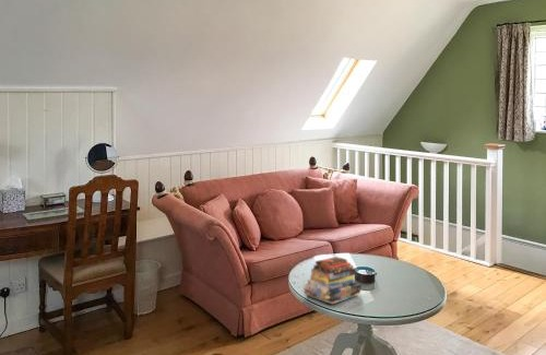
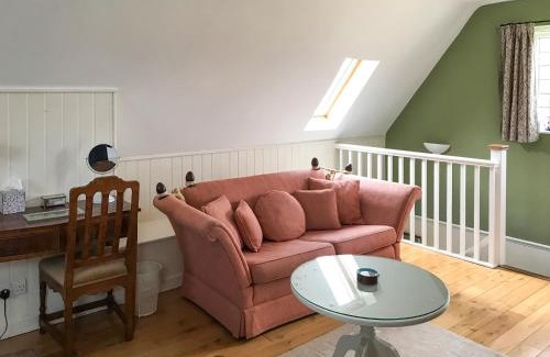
- book (332, 277)
